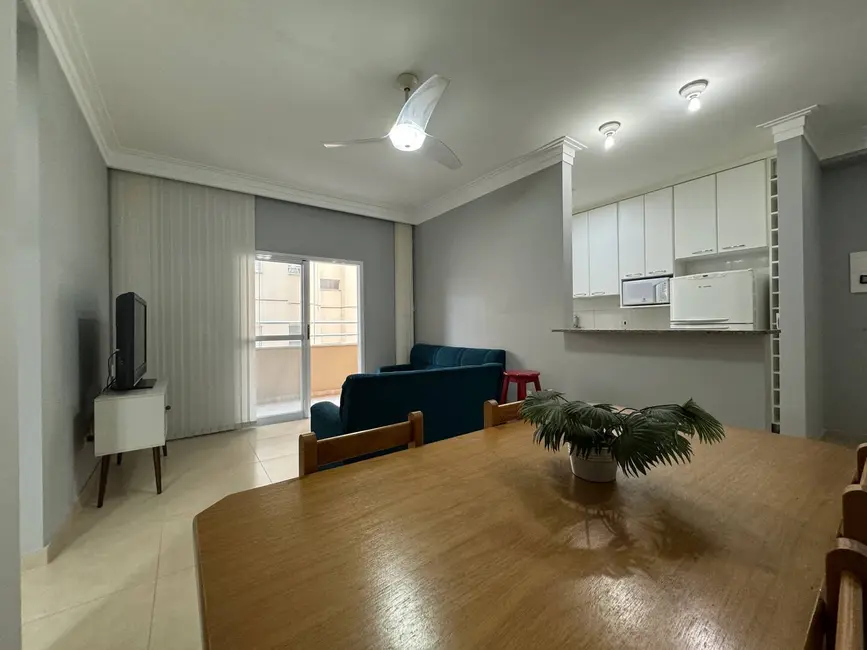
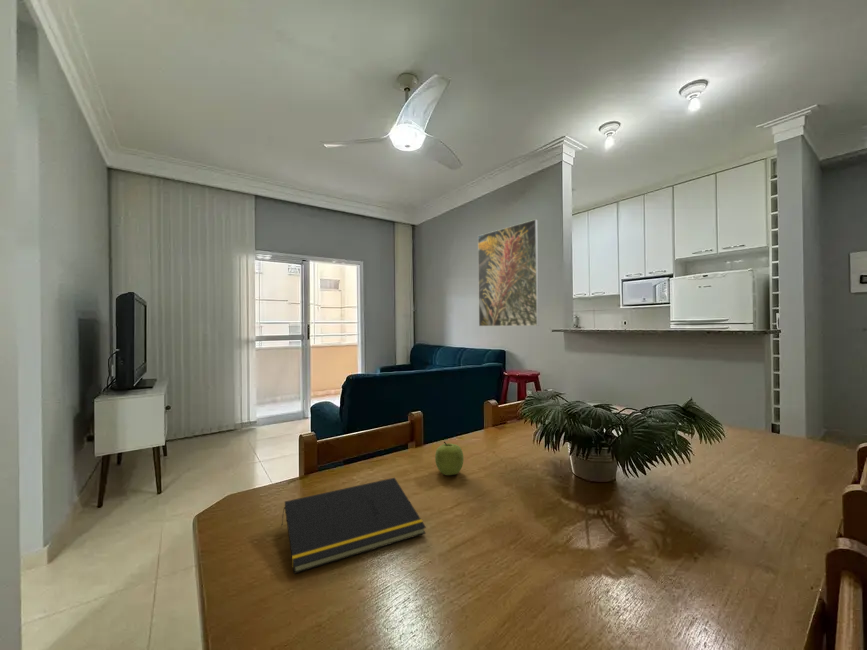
+ notepad (353, 517)
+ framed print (506, 277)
+ fruit (449, 457)
